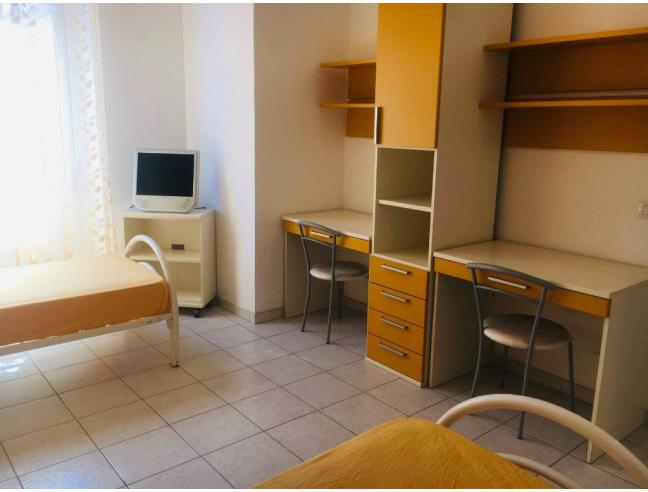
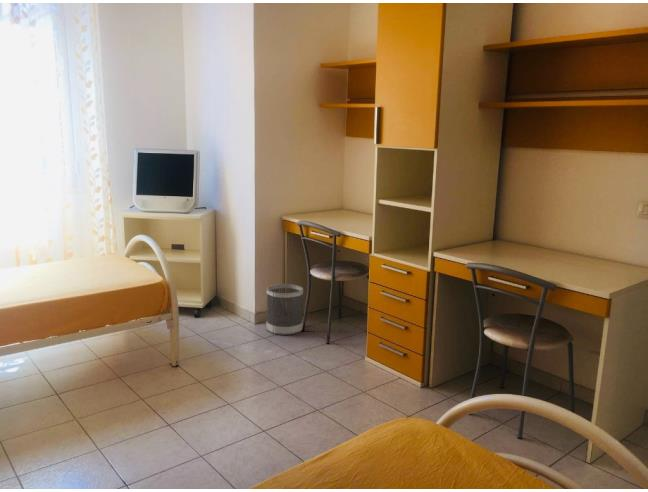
+ wastebasket (284, 308)
